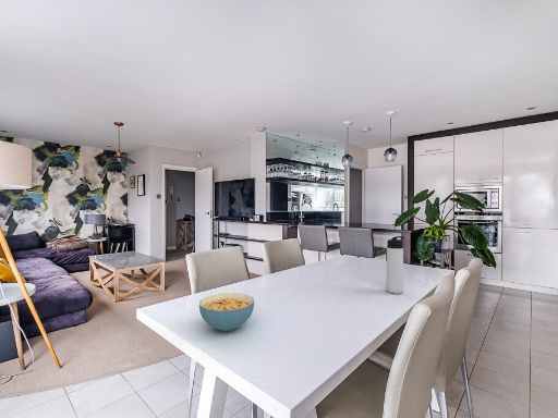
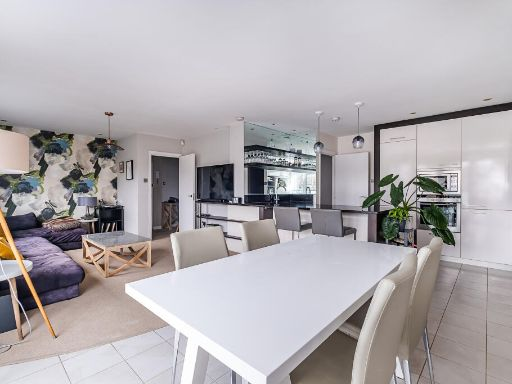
- thermos bottle (396, 263)
- cereal bowl (227, 314)
